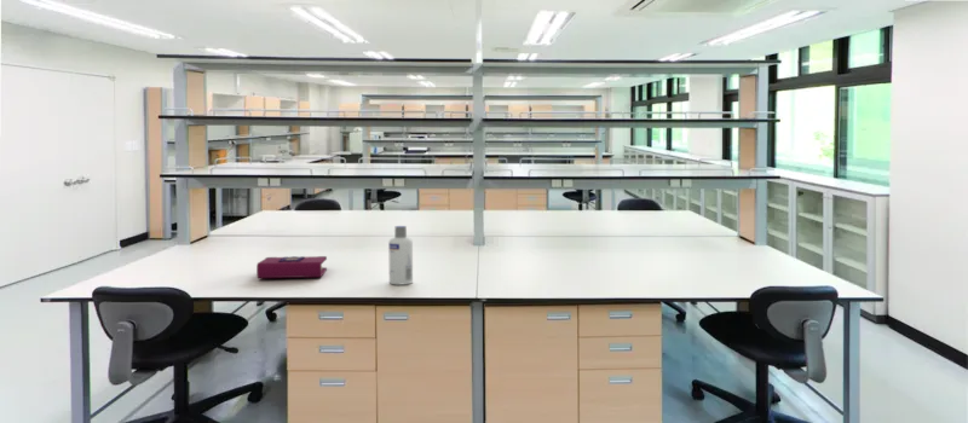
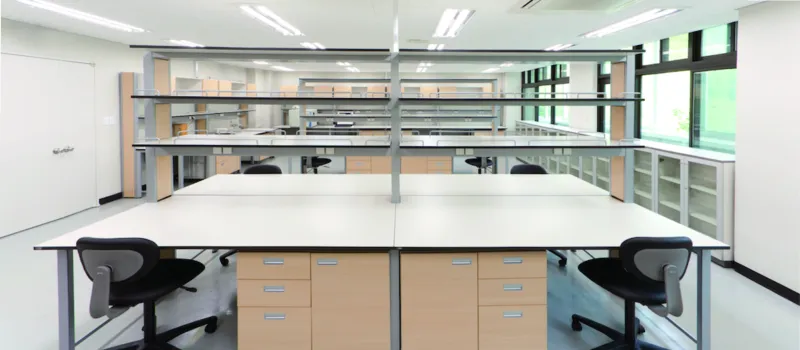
- screw cap bottle (401, 254)
- book (293, 266)
